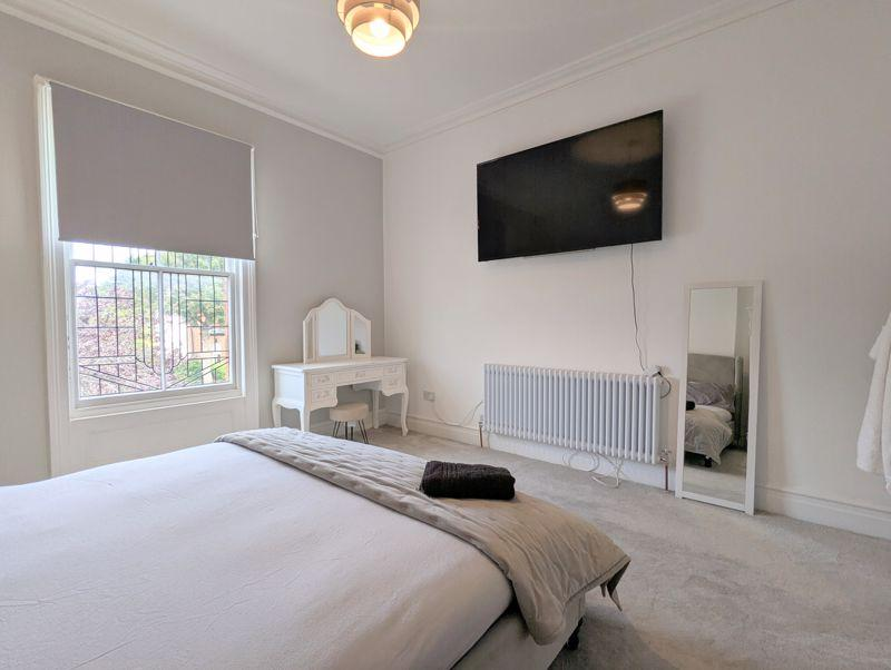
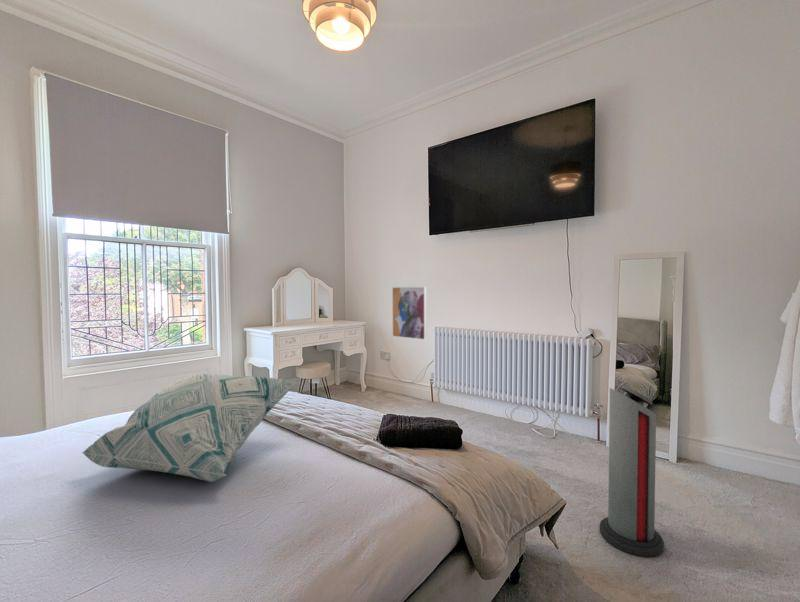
+ decorative pillow (202, 418)
+ air purifier (631, 462)
+ wall art (408, 312)
